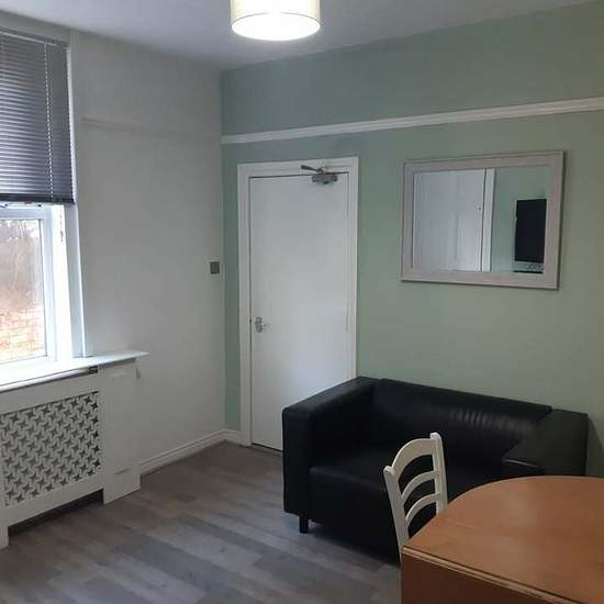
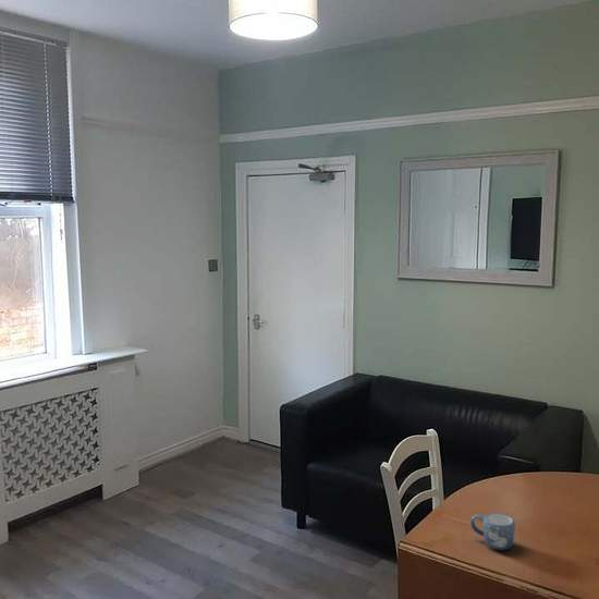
+ mug (492, 530)
